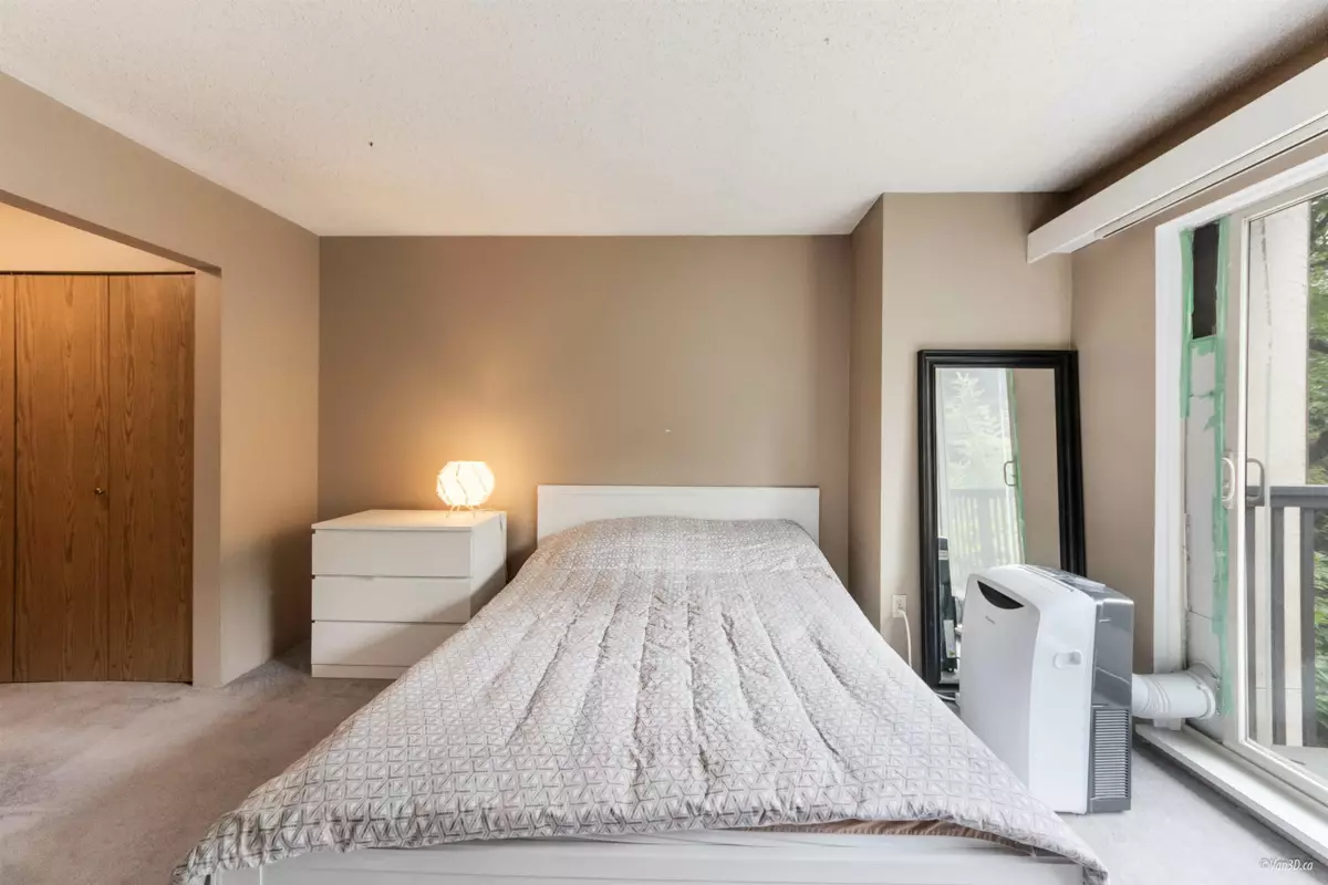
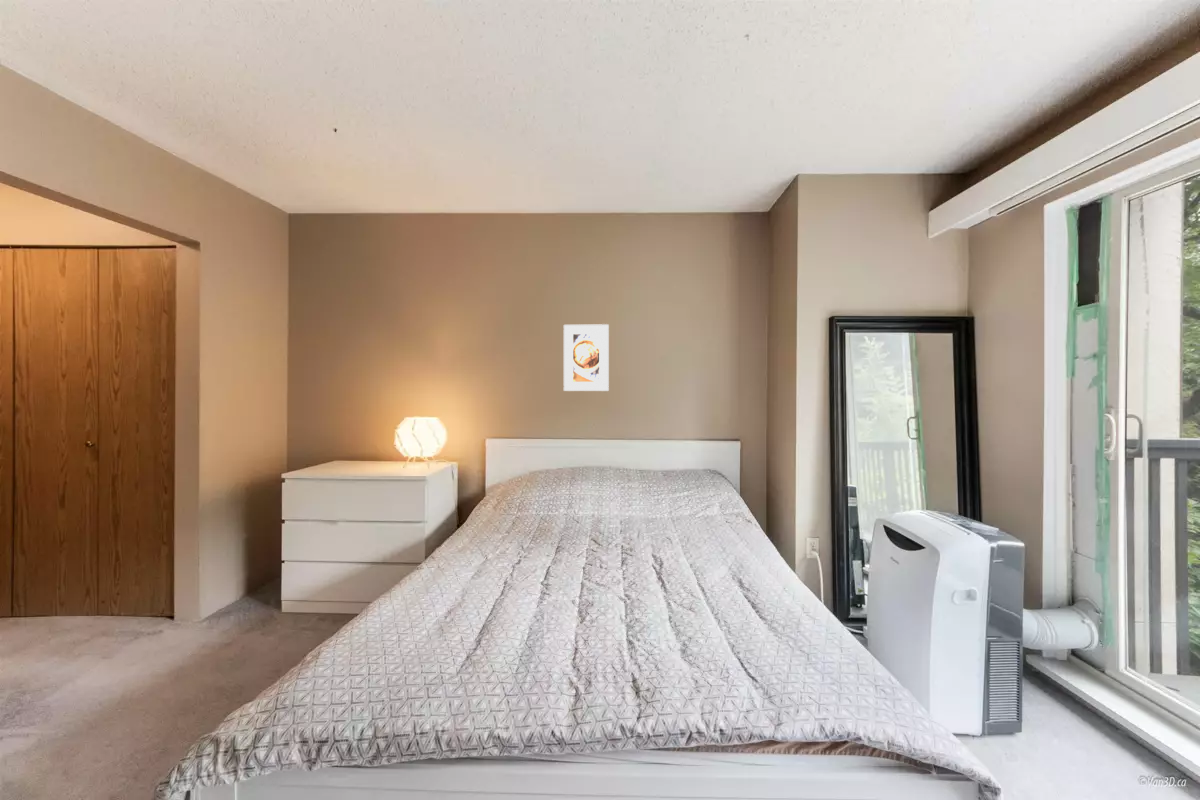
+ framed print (586, 357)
